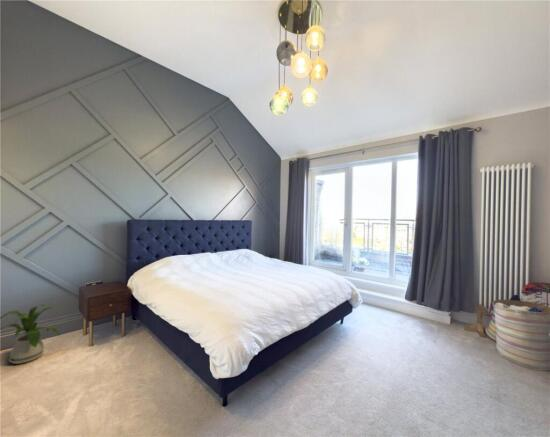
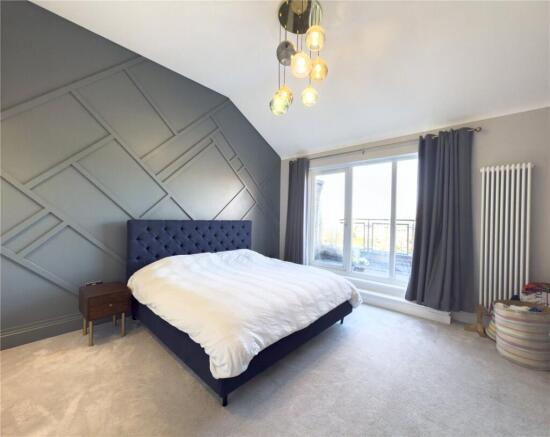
- house plant (30, 327)
